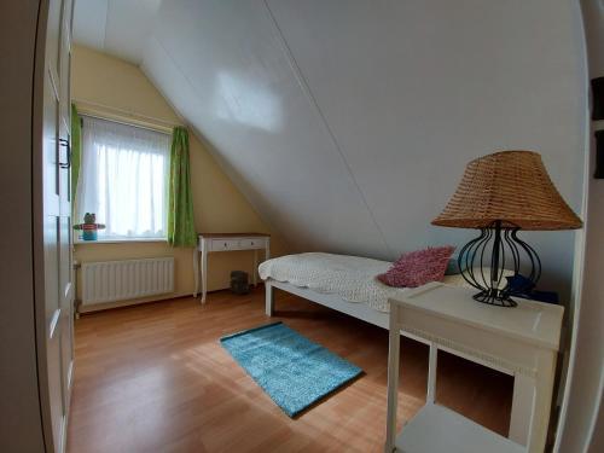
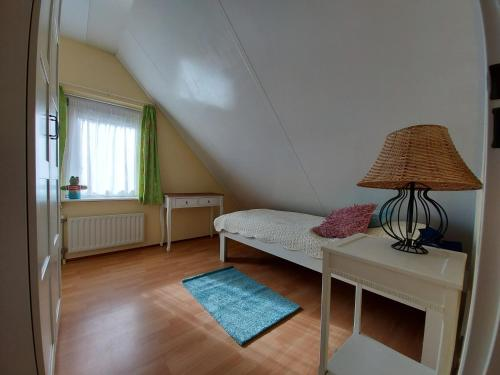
- backpack (240, 281)
